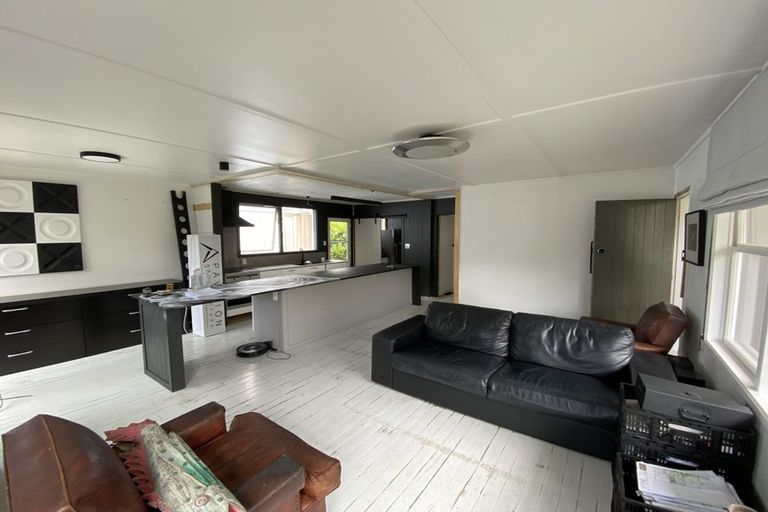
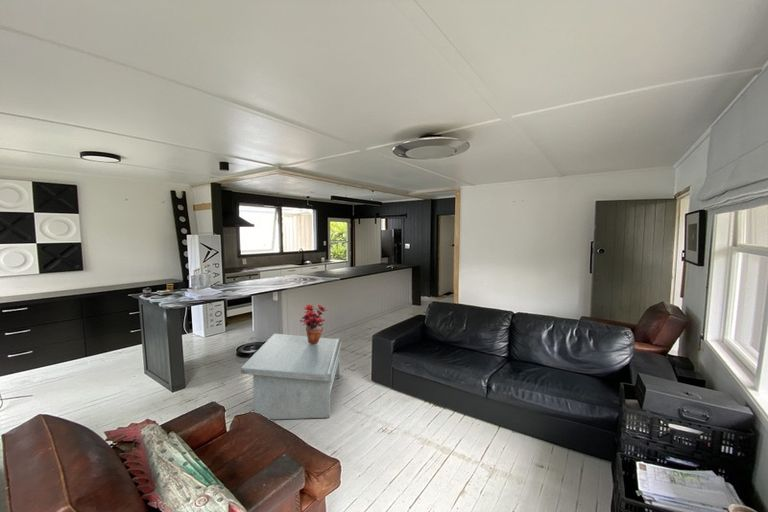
+ potted plant (311, 323)
+ coffee table (299, 370)
